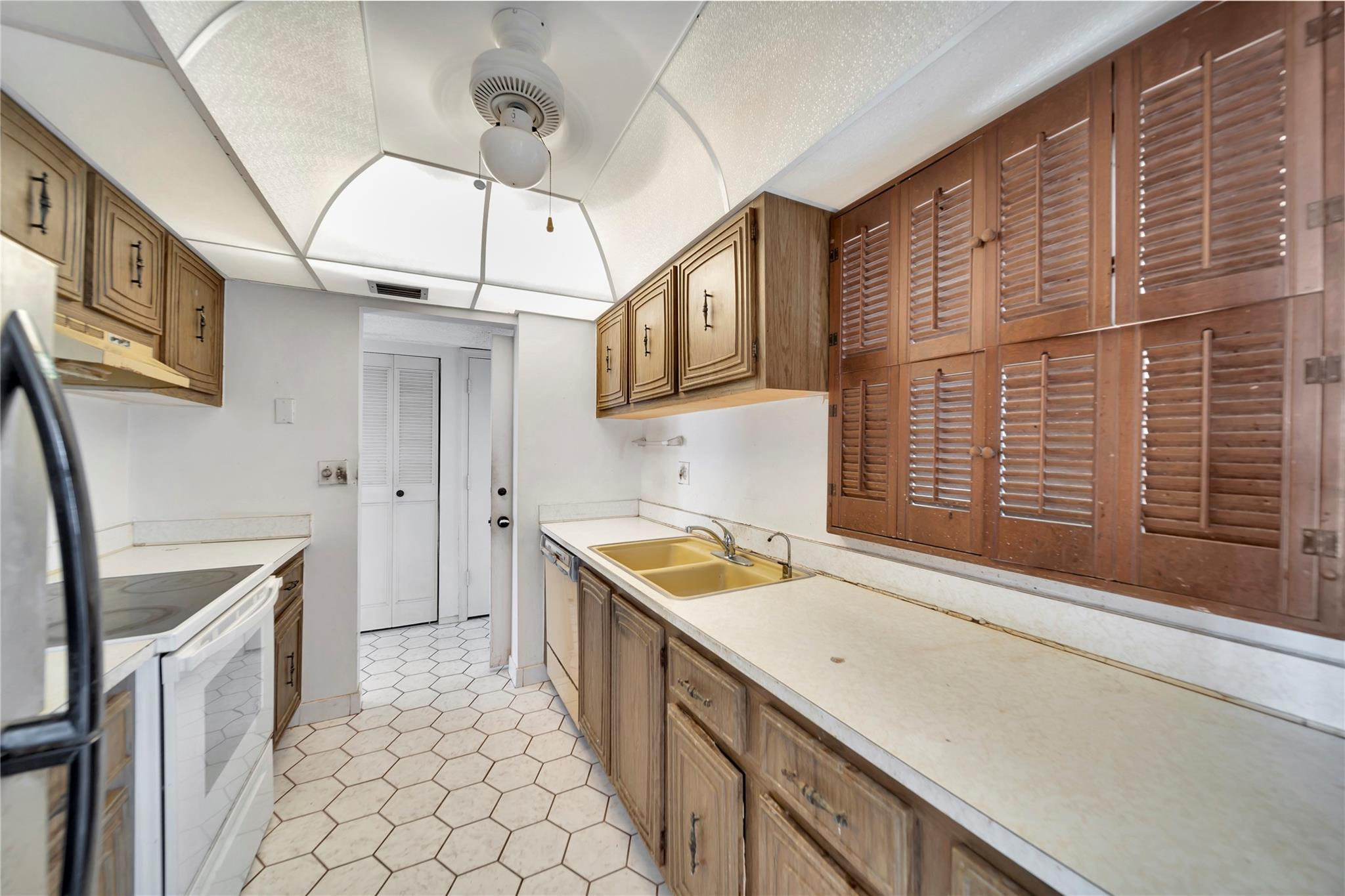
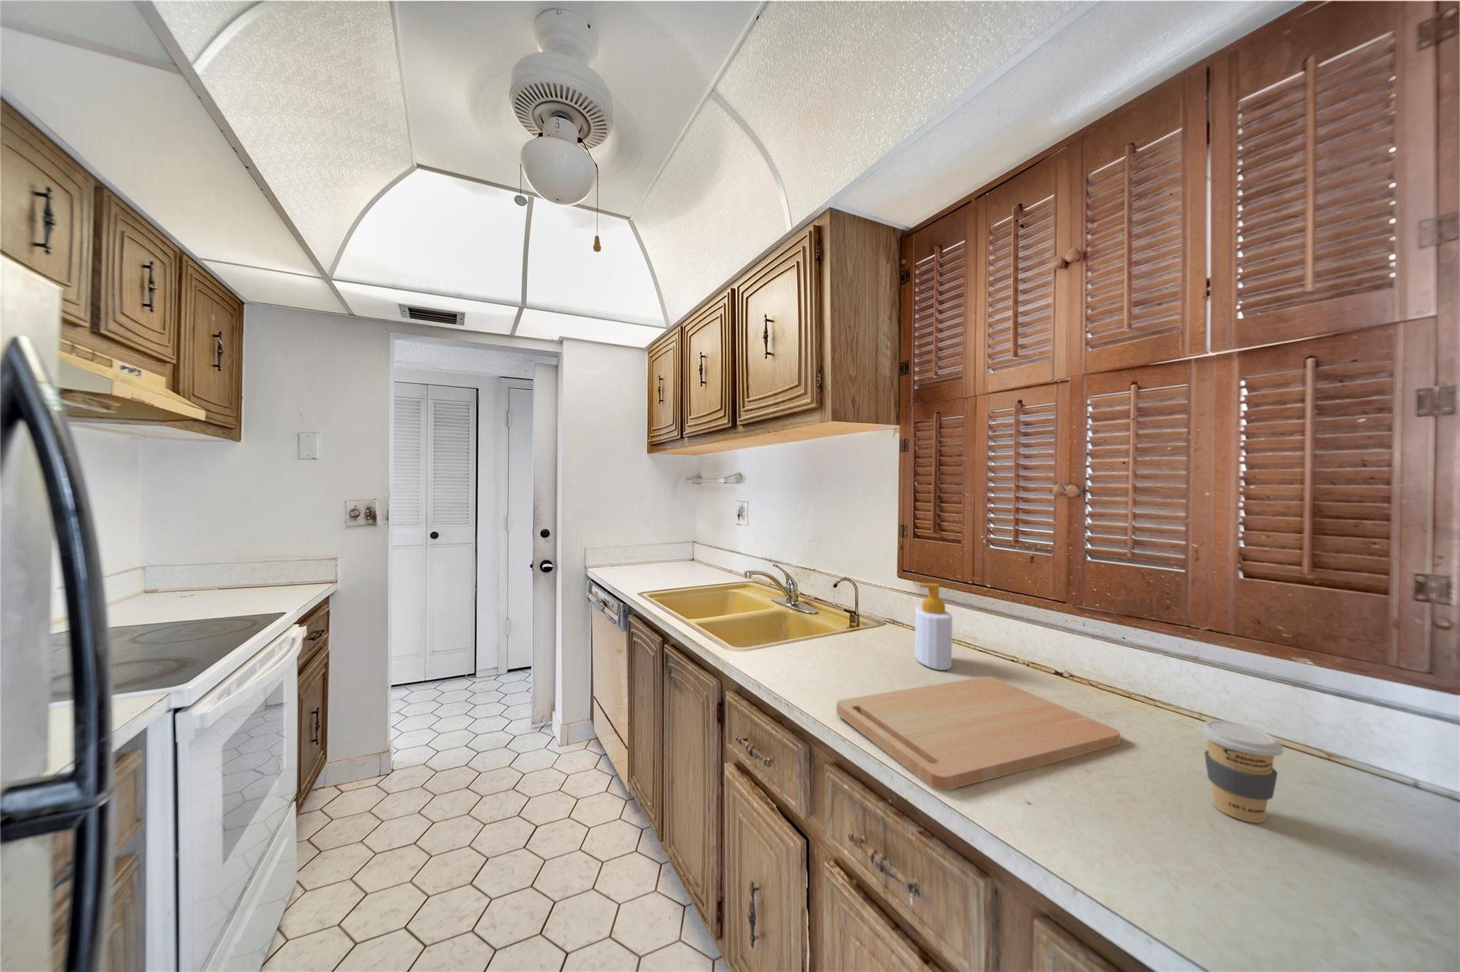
+ cutting board (969, 721)
+ soap bottle (934, 623)
+ coffee cup (1239, 771)
